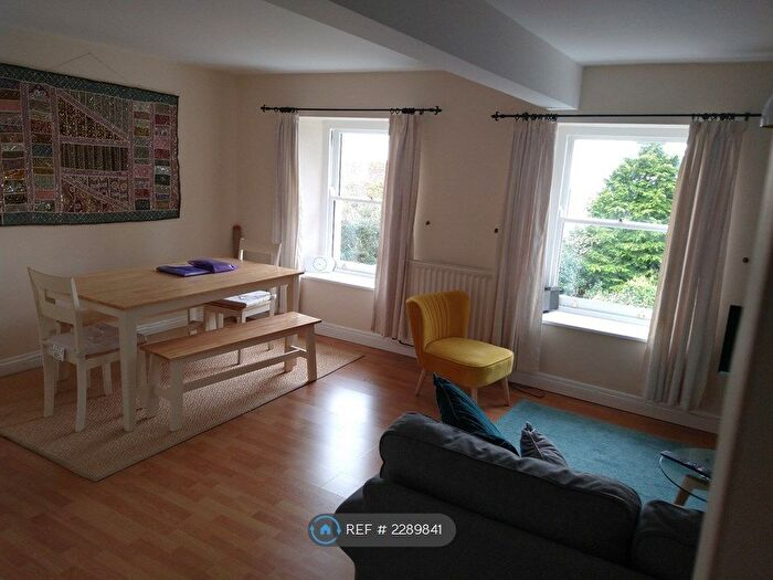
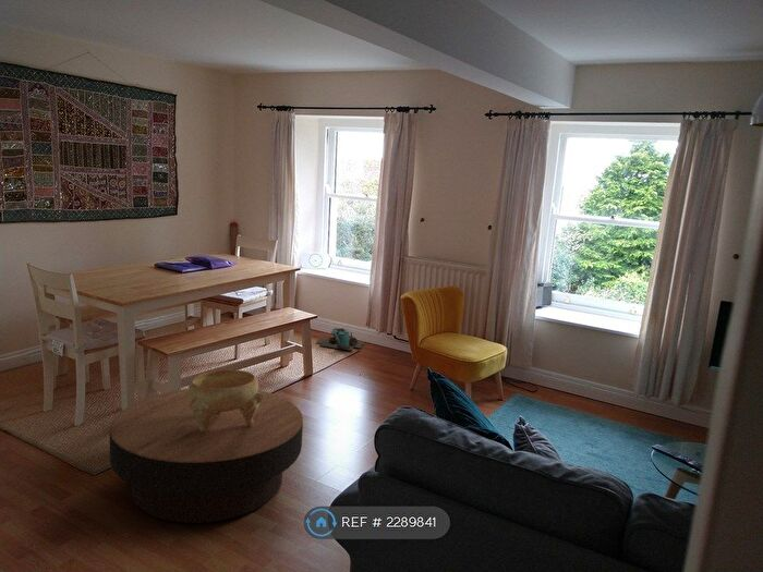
+ coffee table (210, 450)
+ watering can (339, 333)
+ decorative bowl (226, 399)
